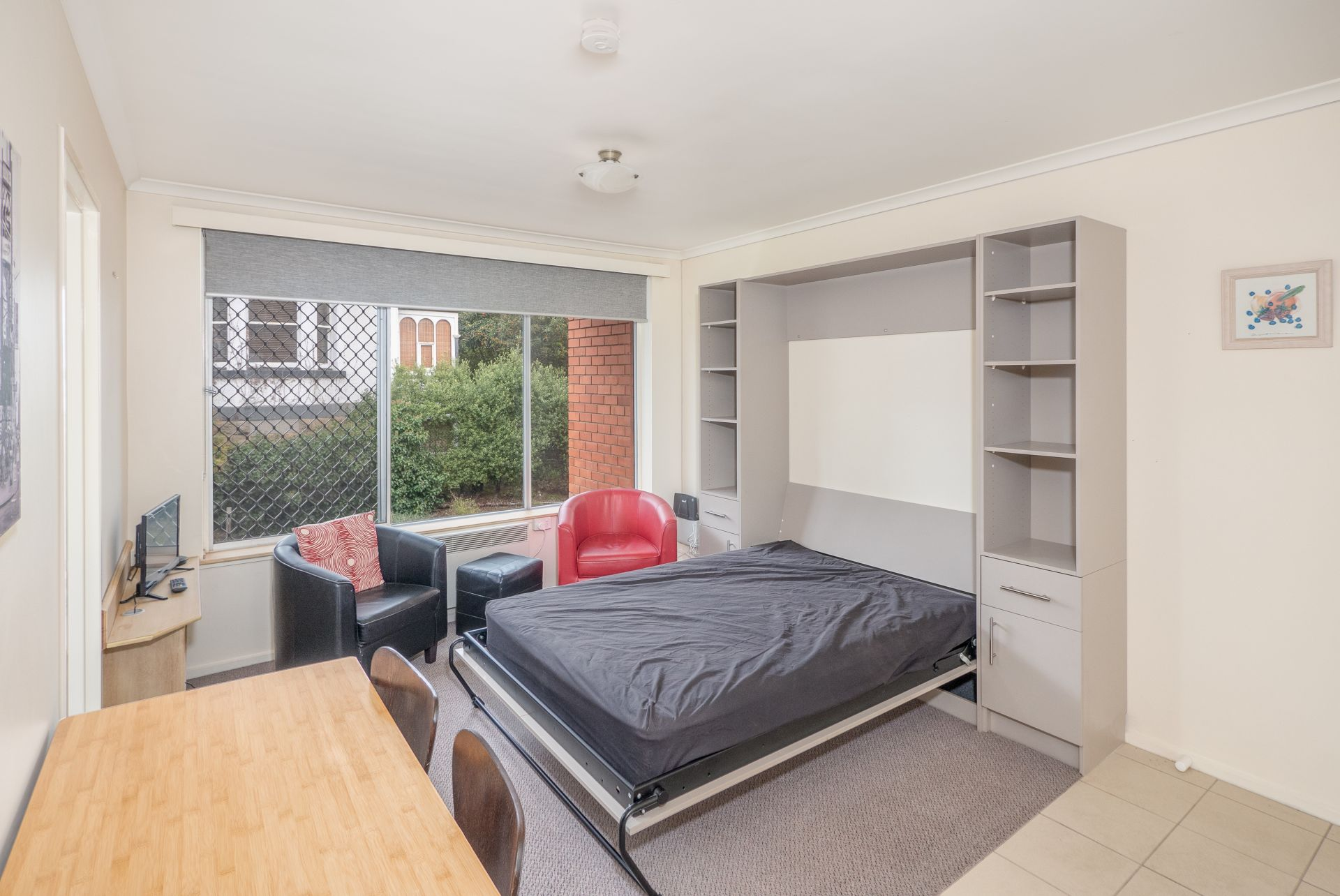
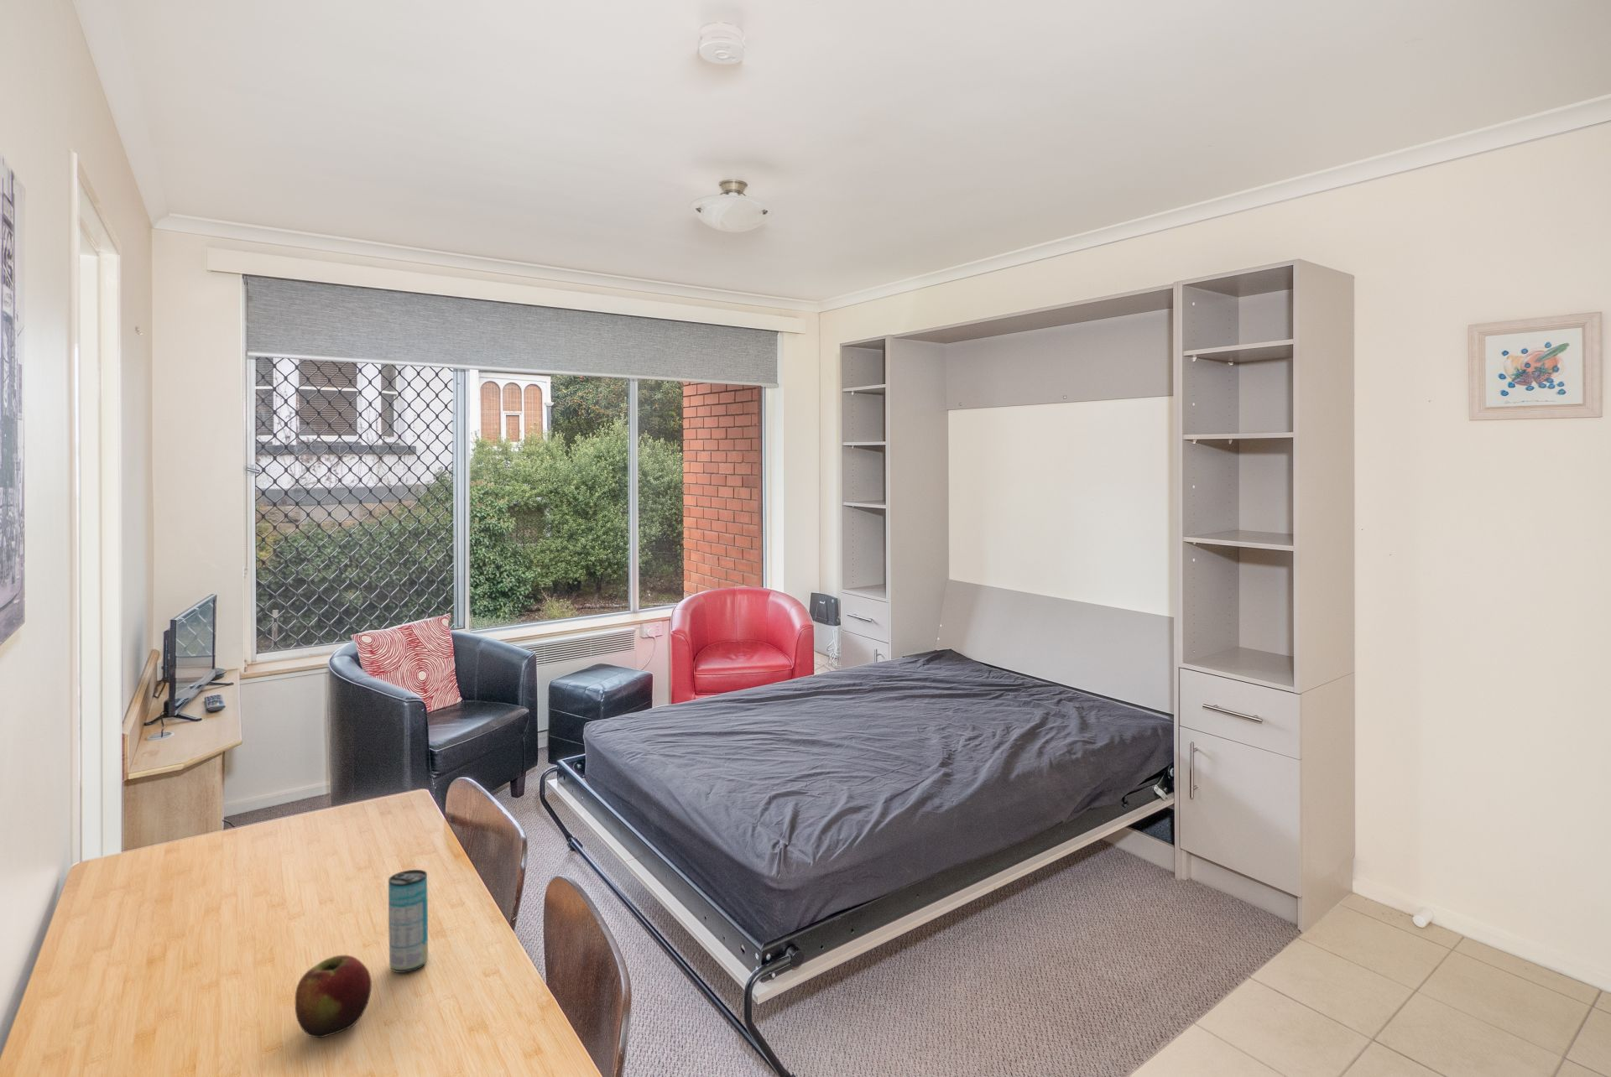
+ apple (333, 995)
+ beverage can (408, 921)
